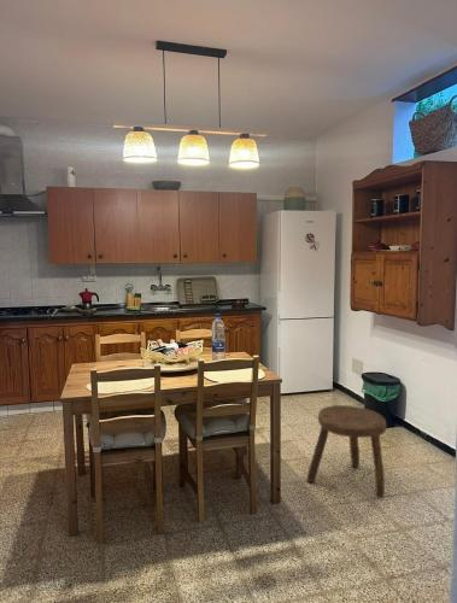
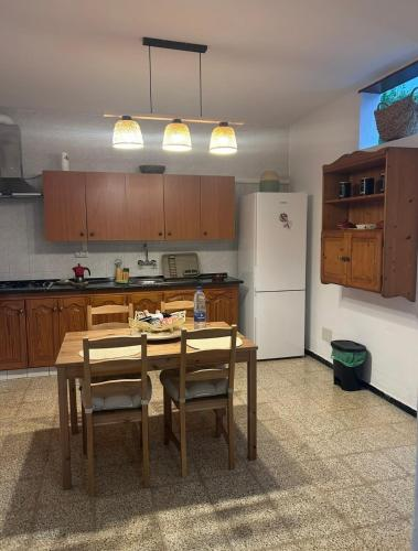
- stool (350, 447)
